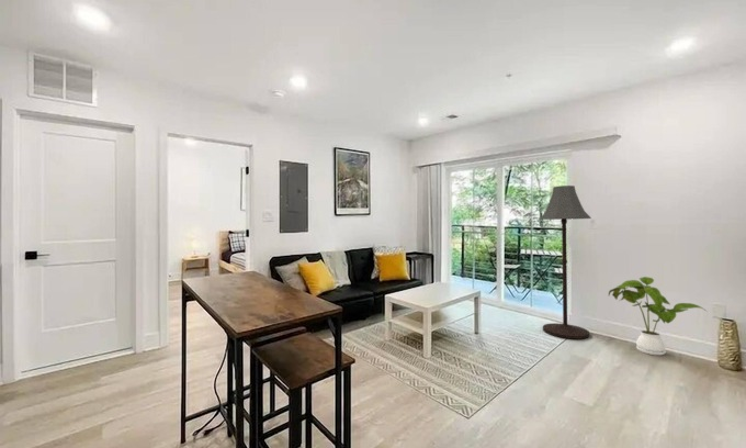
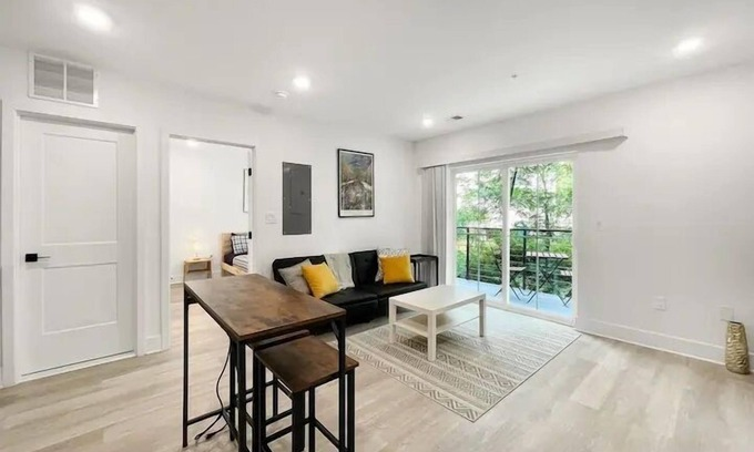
- house plant (648, 316)
- floor lamp (564, 259)
